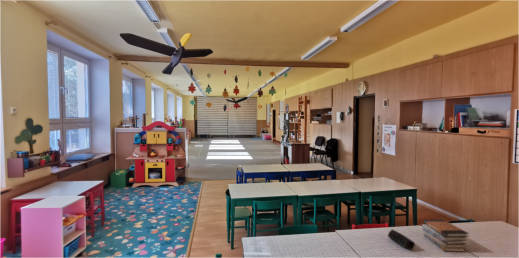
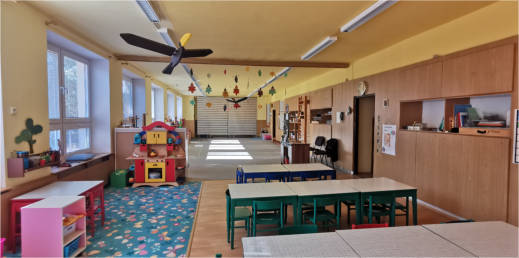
- pencil case (400, 238)
- book stack (443, 234)
